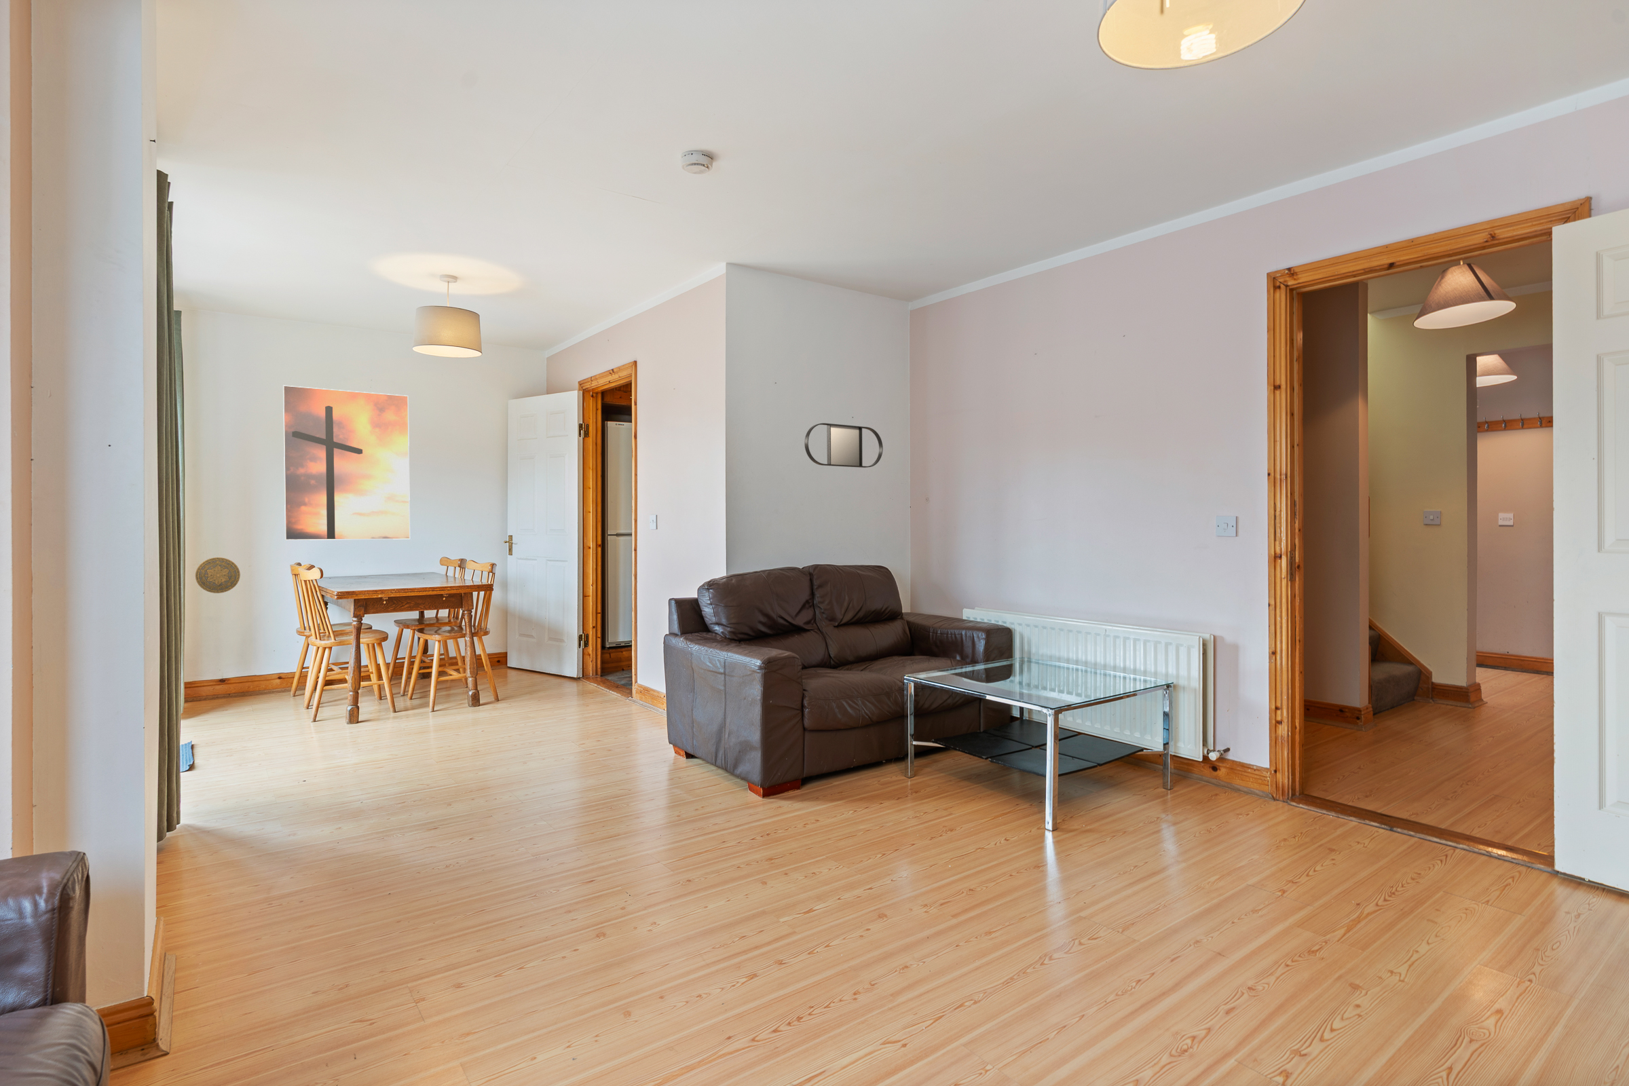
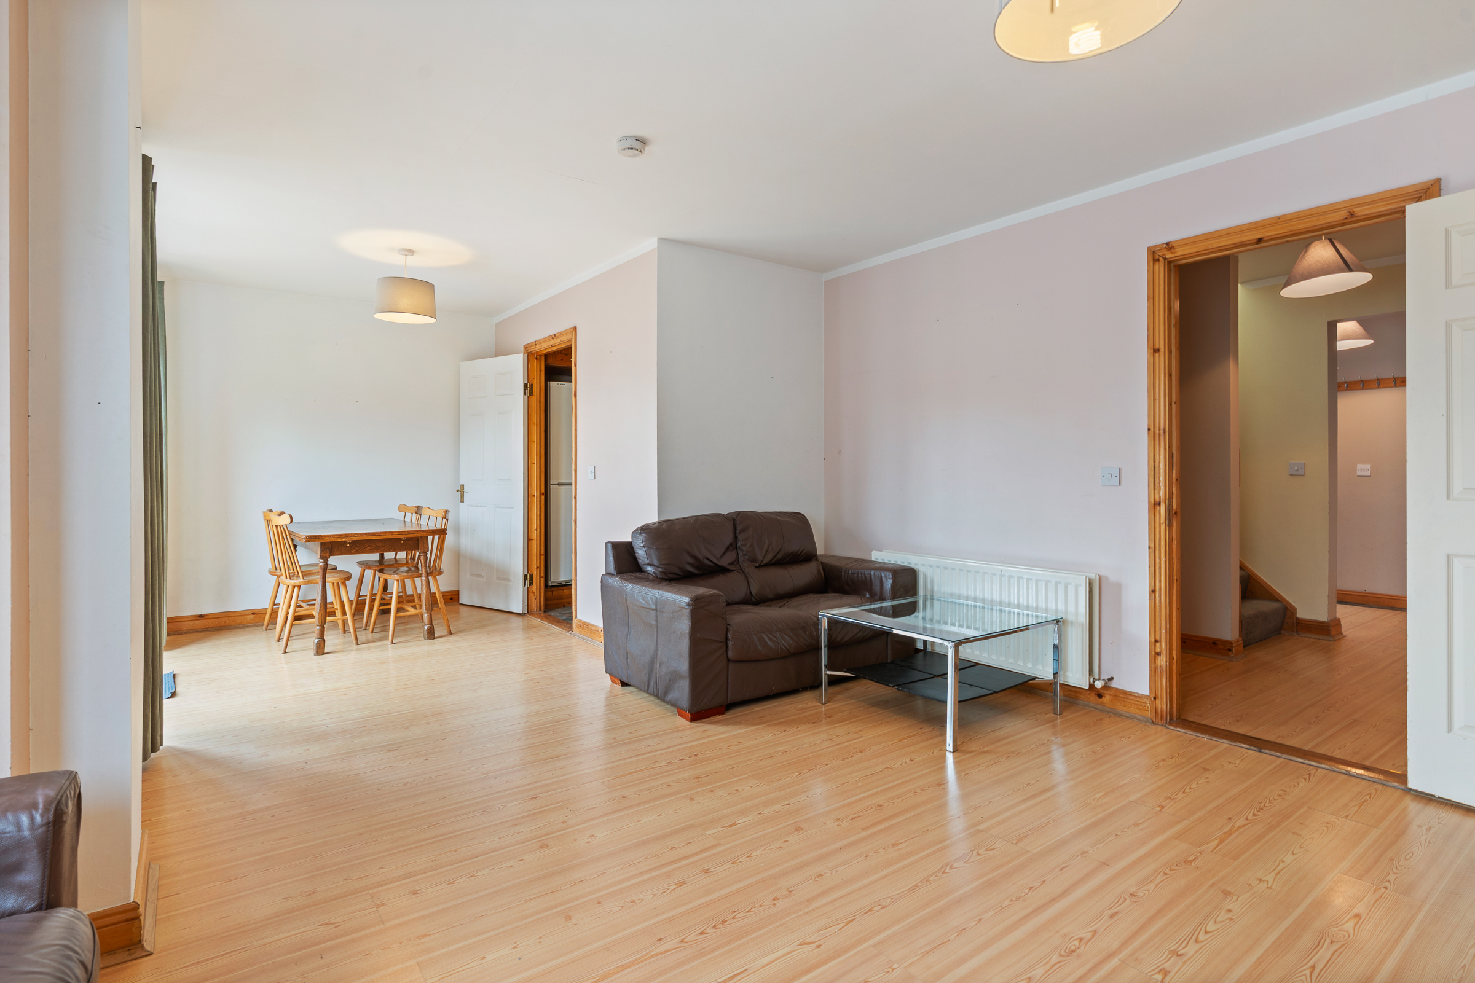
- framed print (349, 465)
- decorative plate (218, 575)
- home mirror (845, 445)
